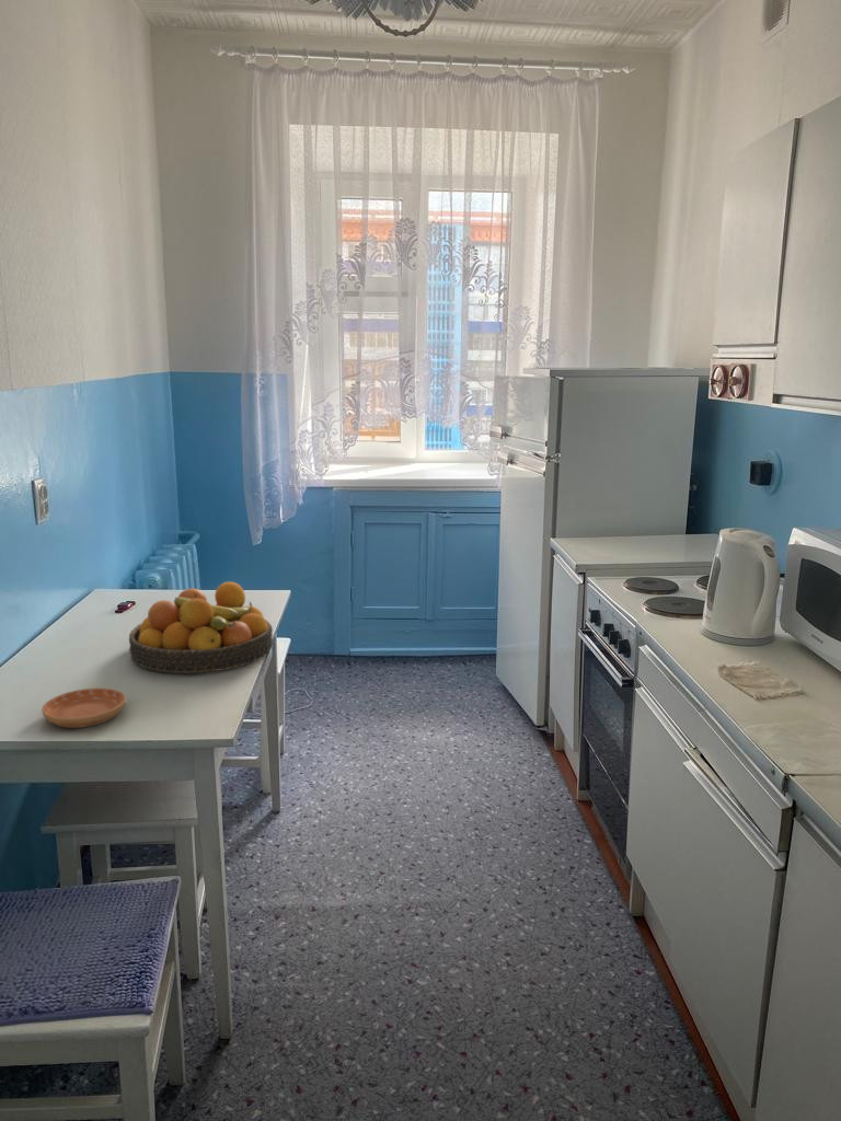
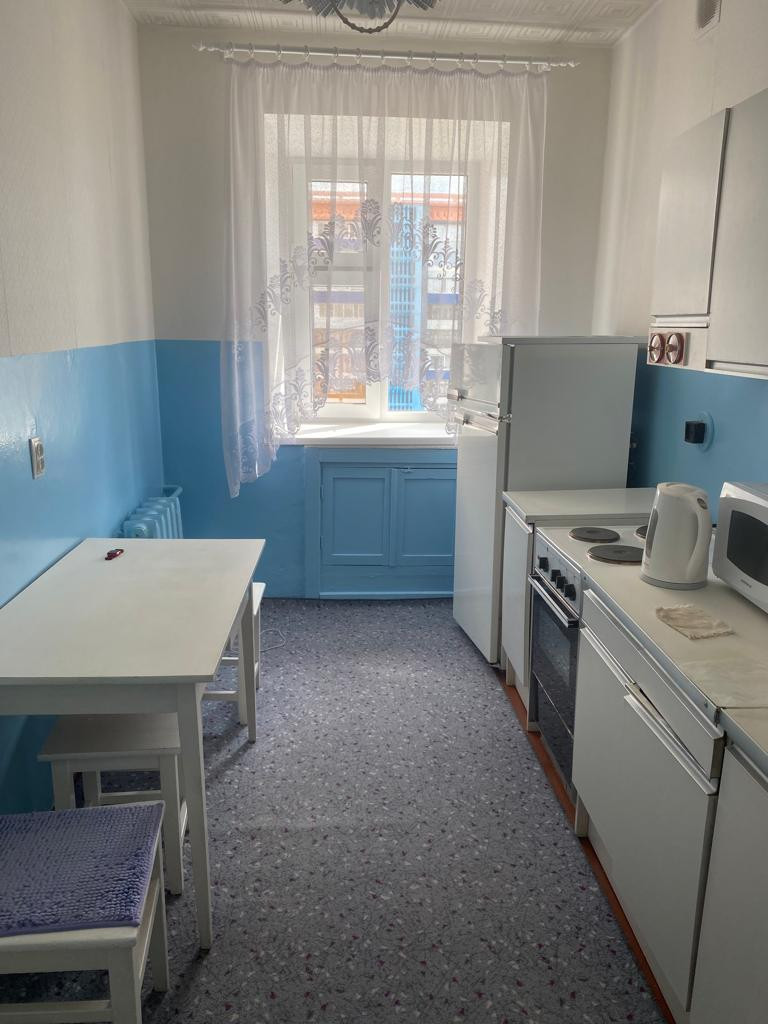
- saucer (84, 708)
- fruit bowl (200, 620)
